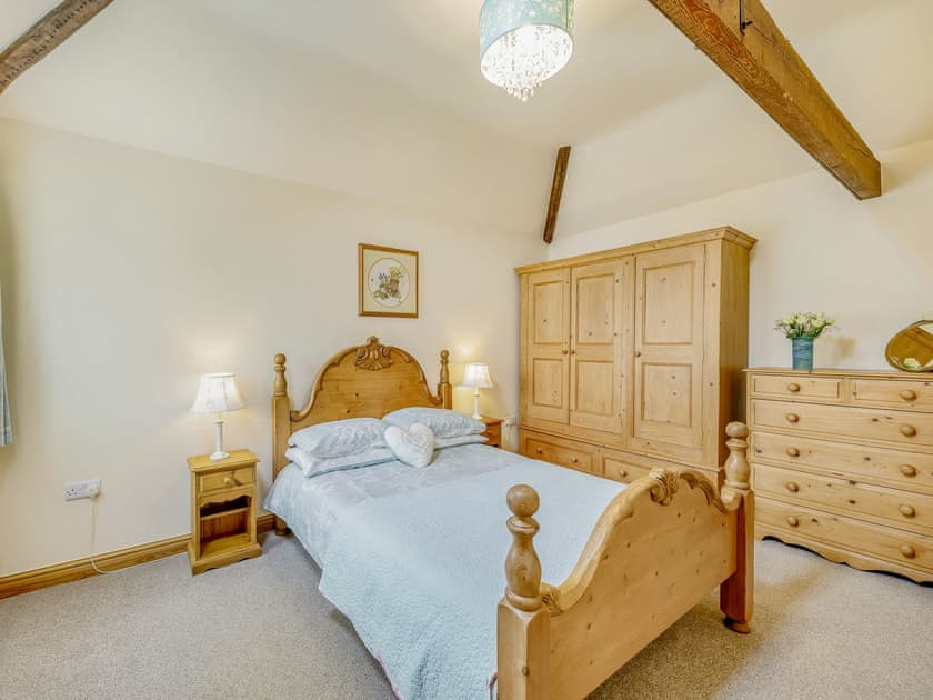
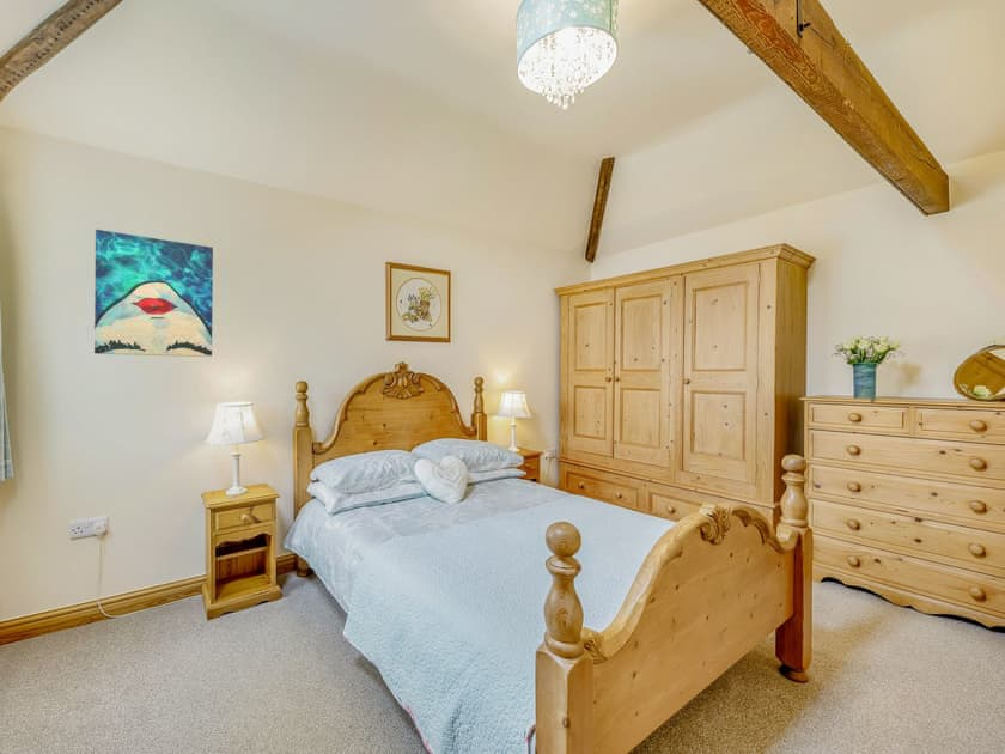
+ wall art (157, 297)
